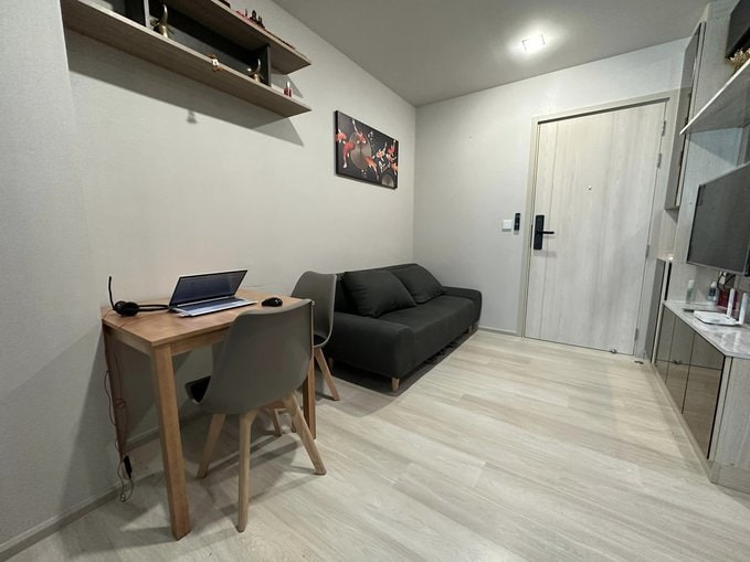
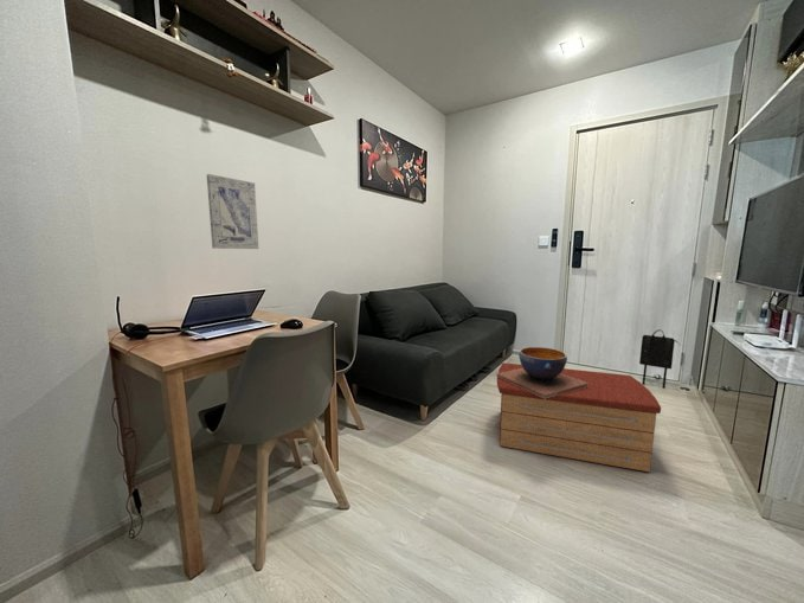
+ backpack (658, 358)
+ decorative bowl (541, 366)
+ wall art (233, 213)
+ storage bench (566, 409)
